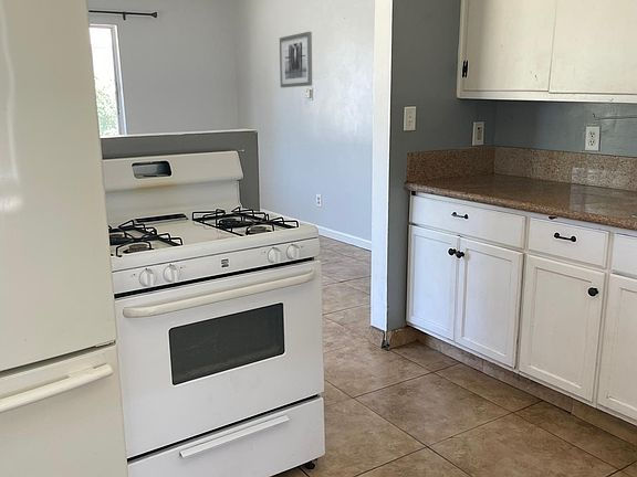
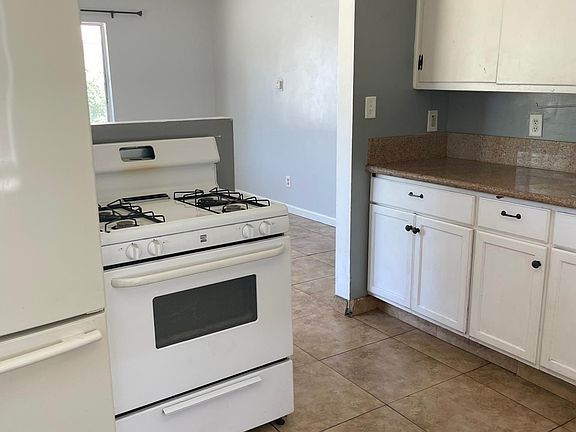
- wall art (294, 61)
